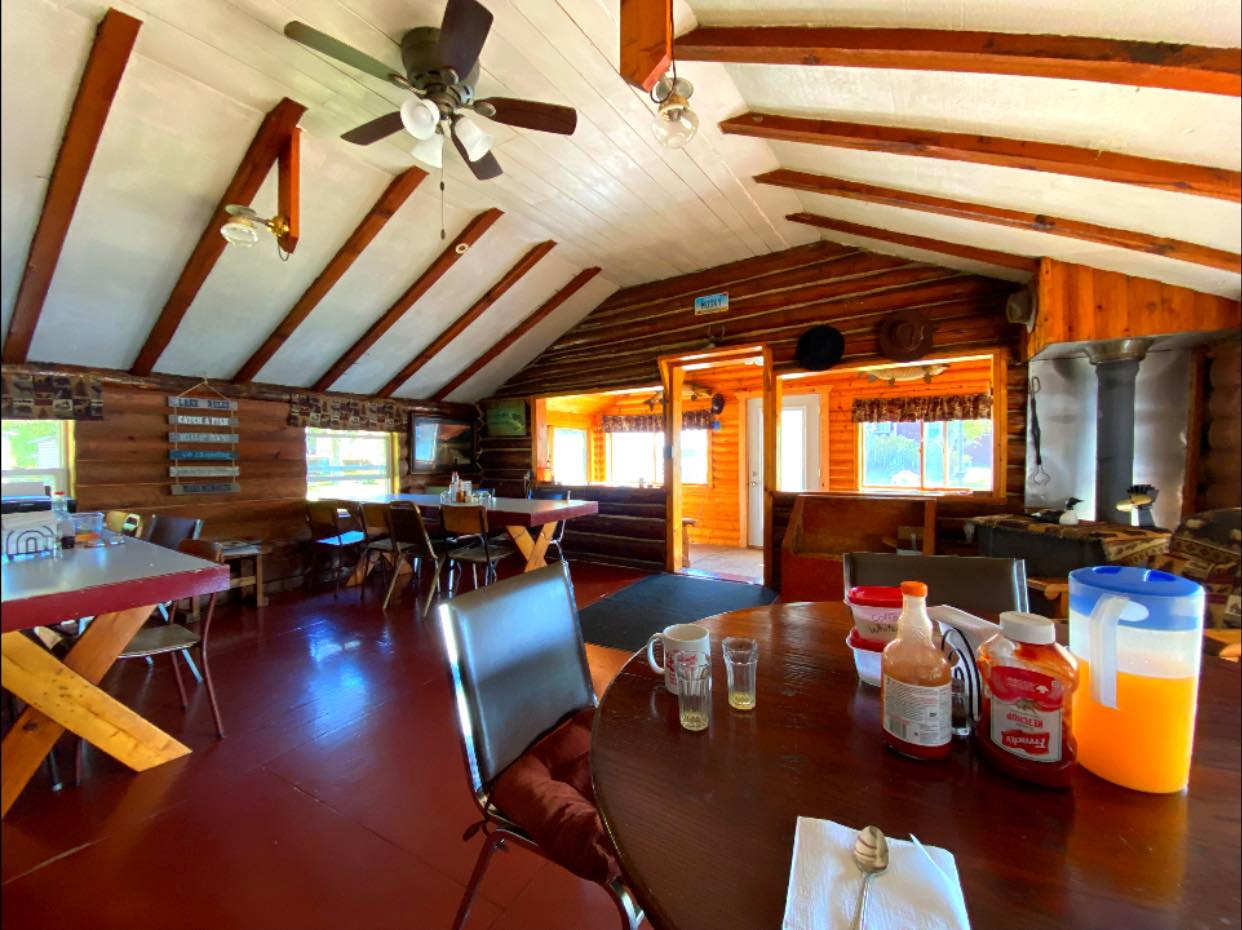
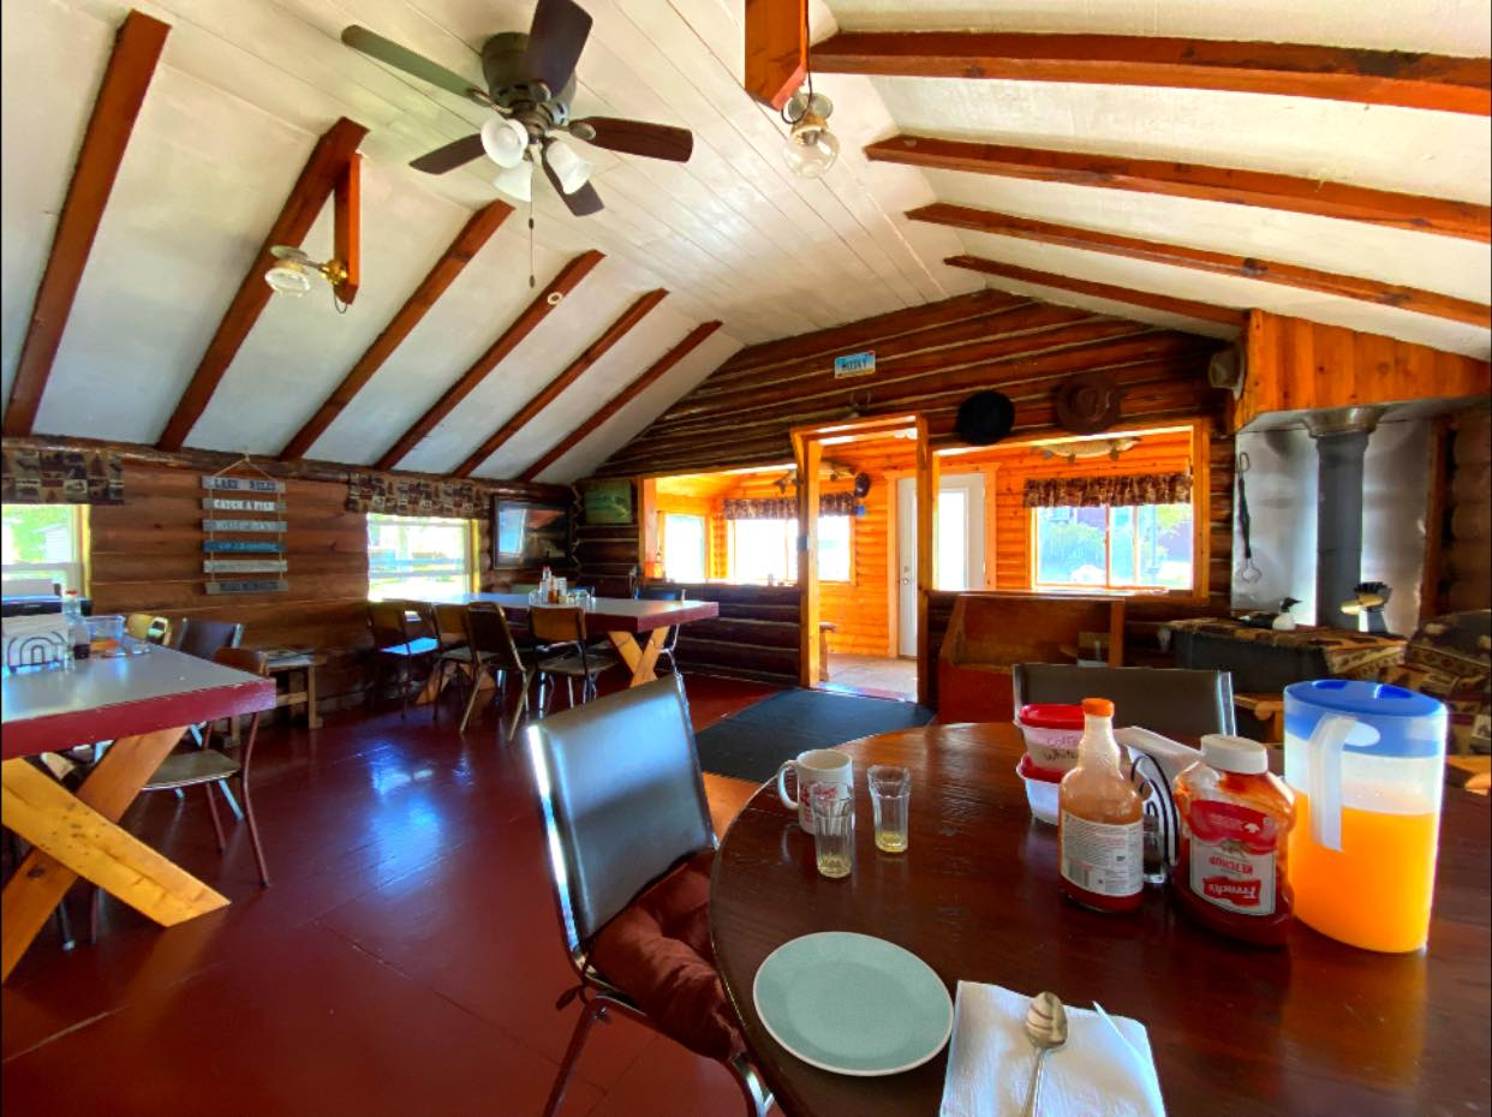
+ plate (851, 1002)
